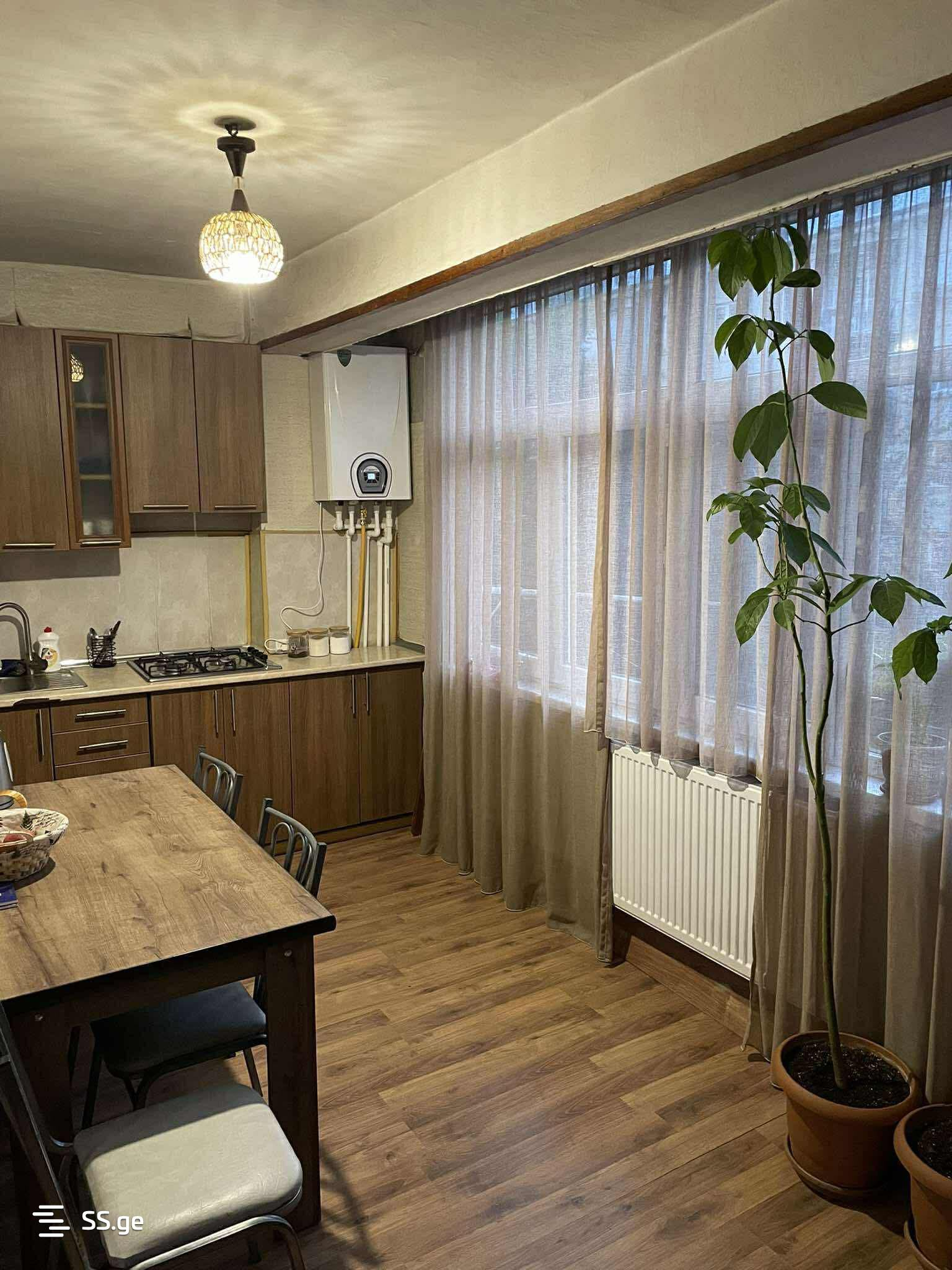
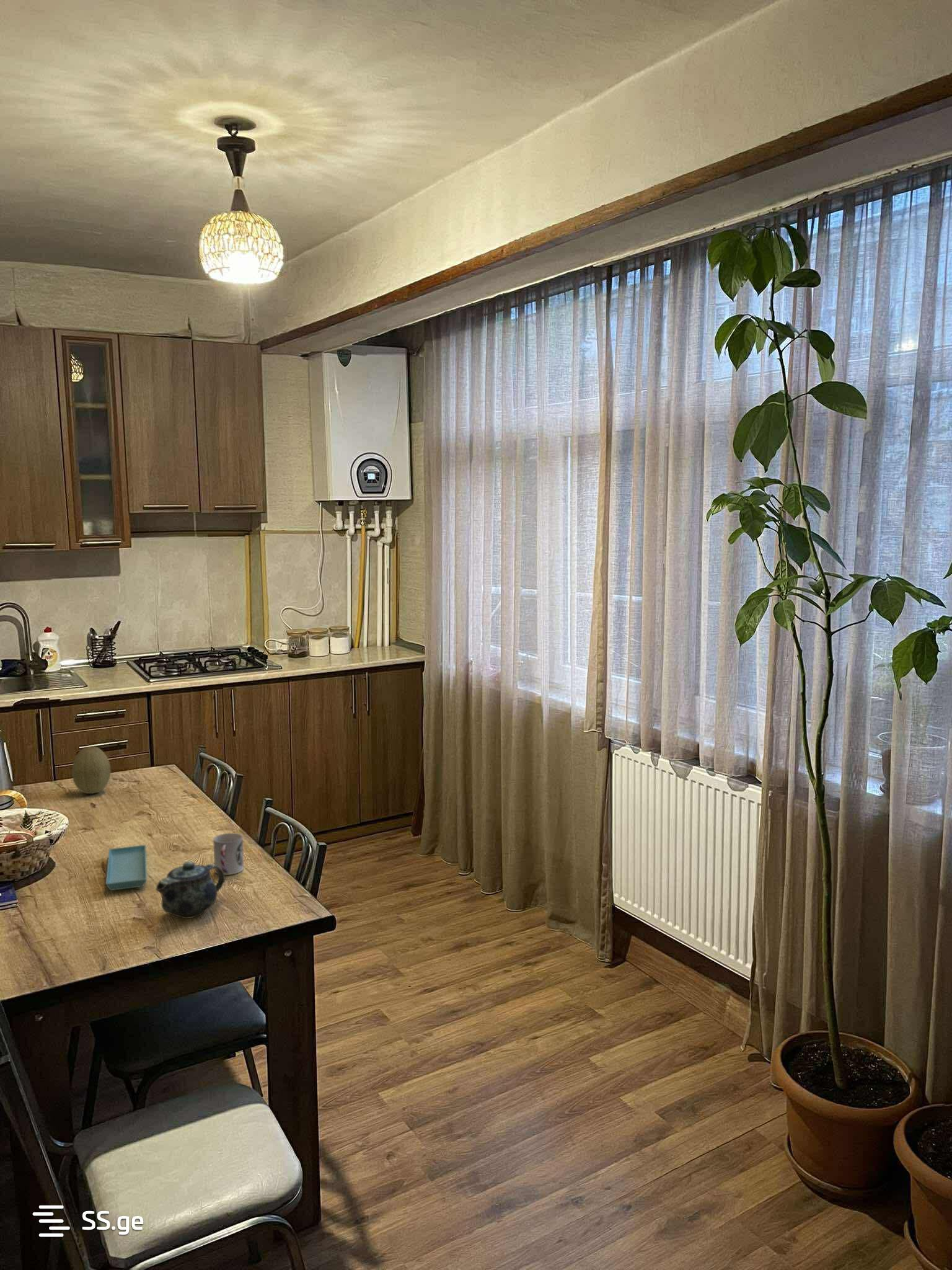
+ chinaware (191, 886)
+ saucer (127, 867)
+ fruit (91, 770)
+ cup (227, 856)
